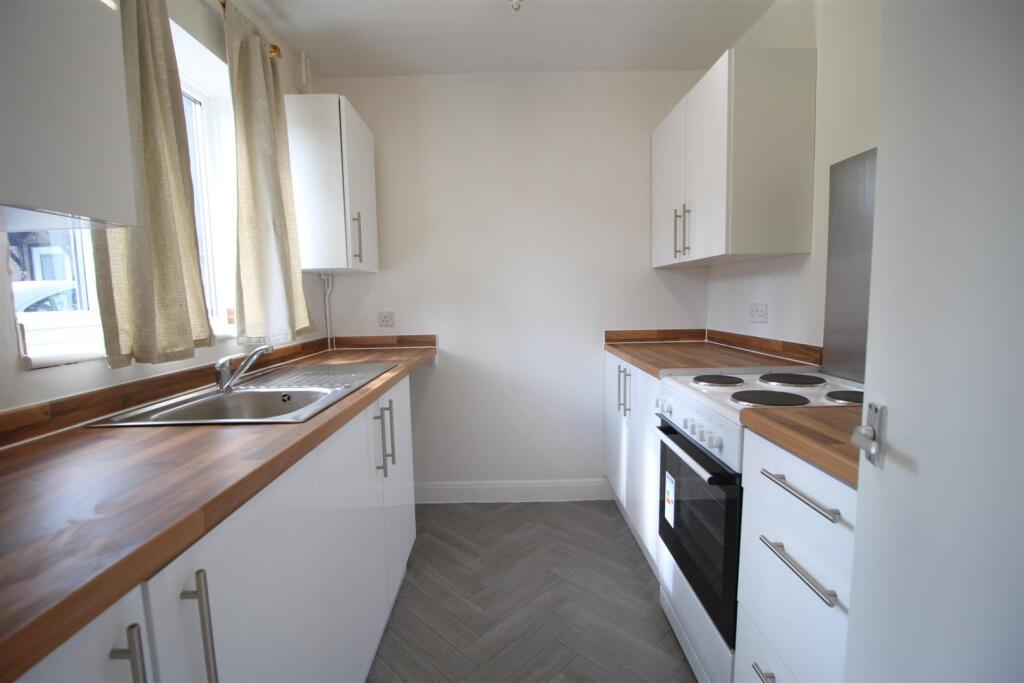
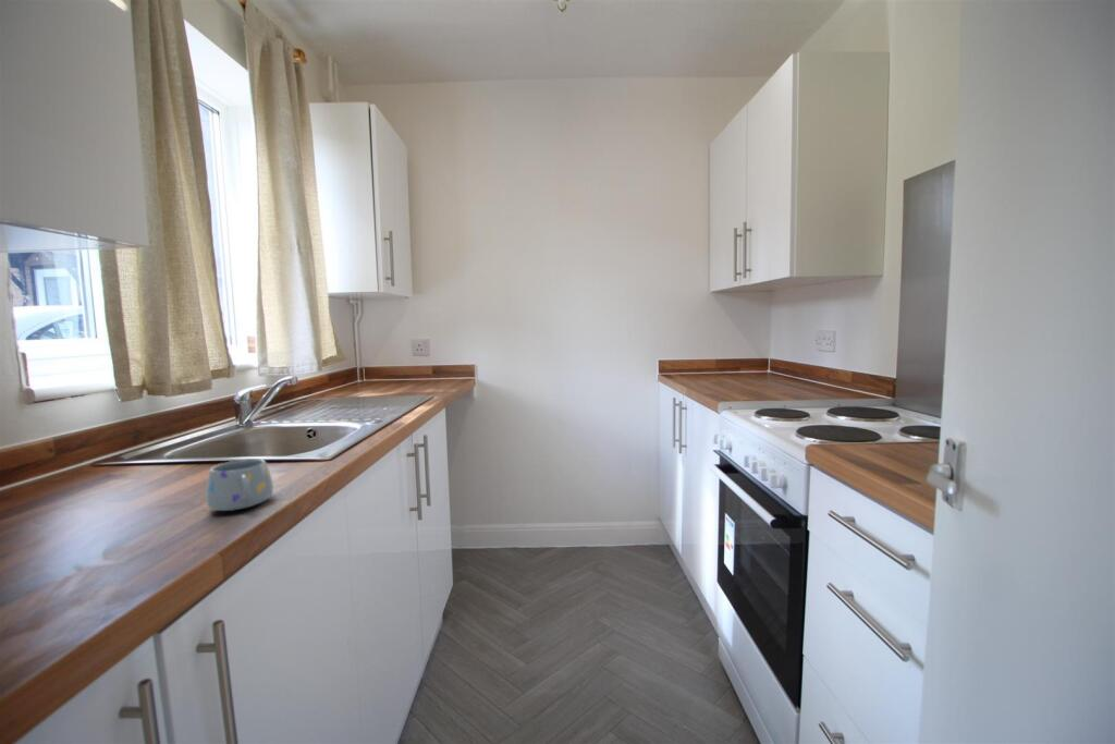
+ mug (241, 487)
